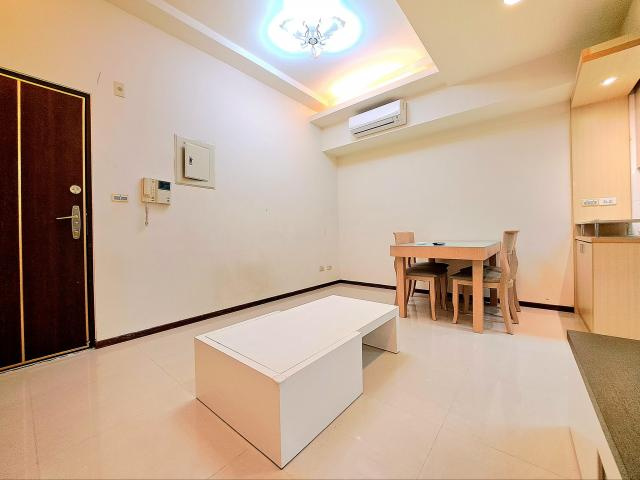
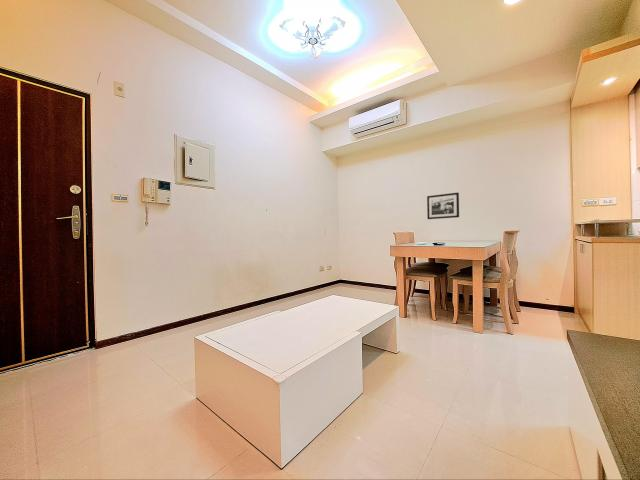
+ picture frame (442, 206)
